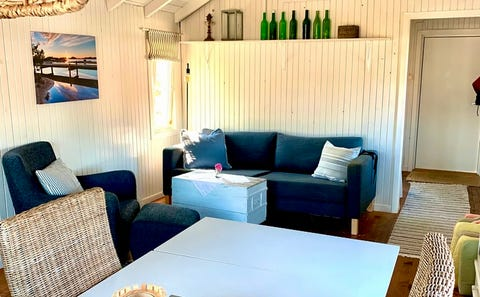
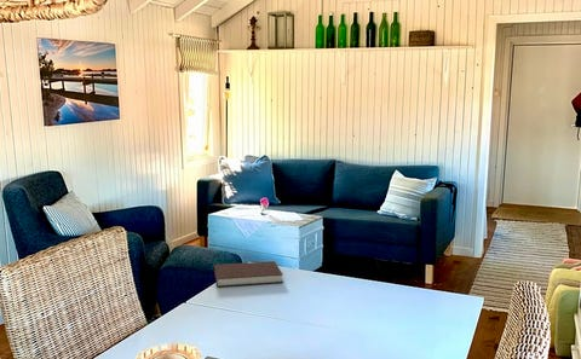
+ notebook (247, 273)
